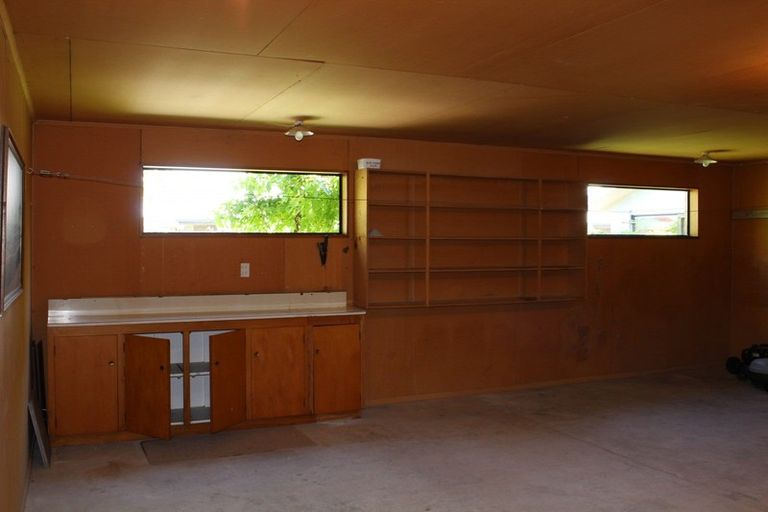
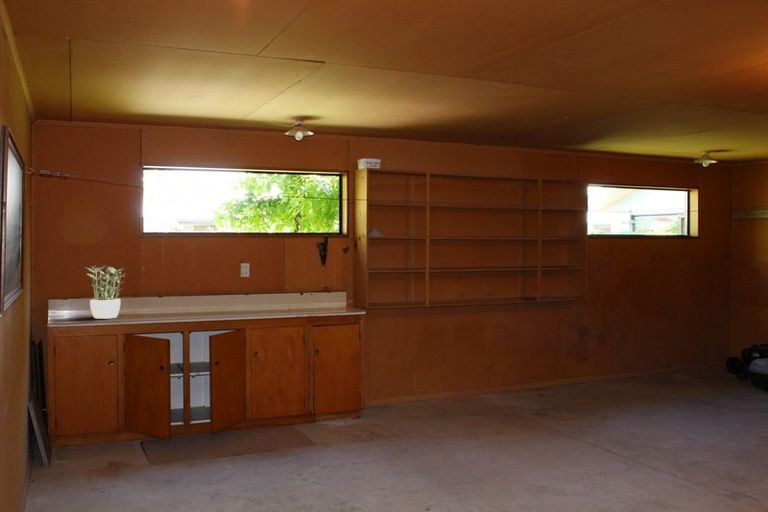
+ potted plant (105, 290)
